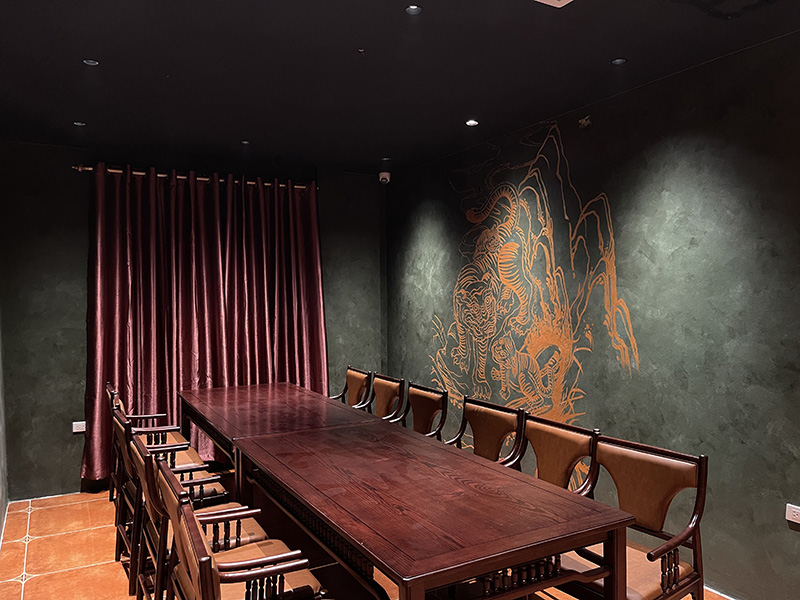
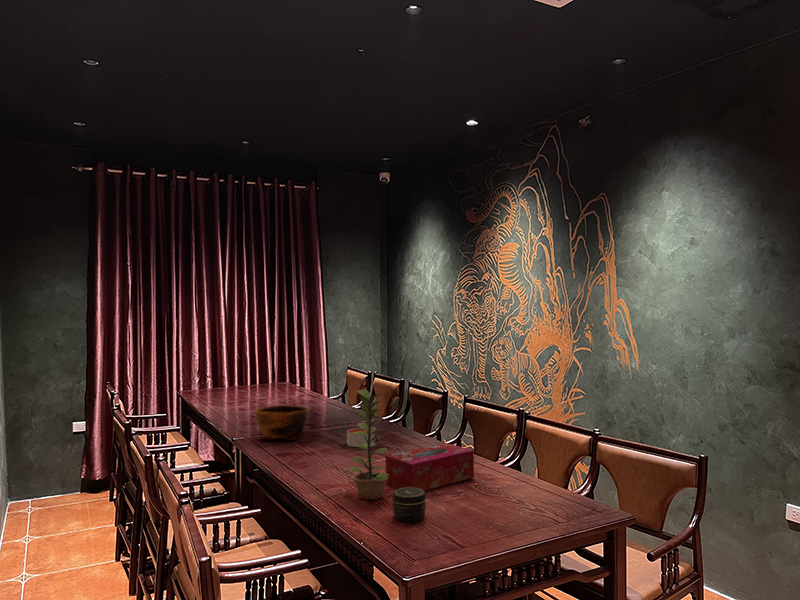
+ plant (367, 442)
+ candle (360, 436)
+ jar (409, 504)
+ tissue box (430, 466)
+ bowl (282, 422)
